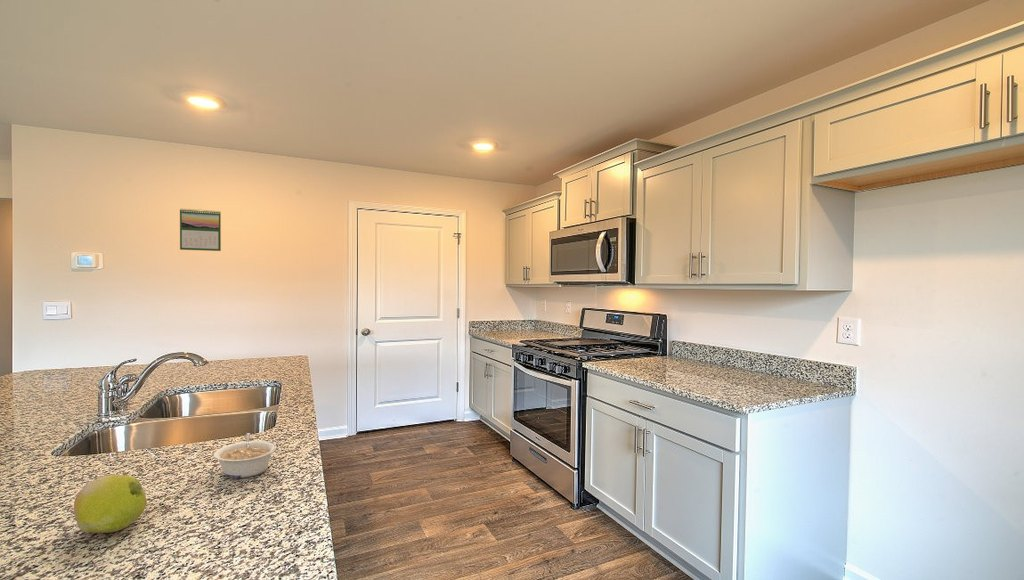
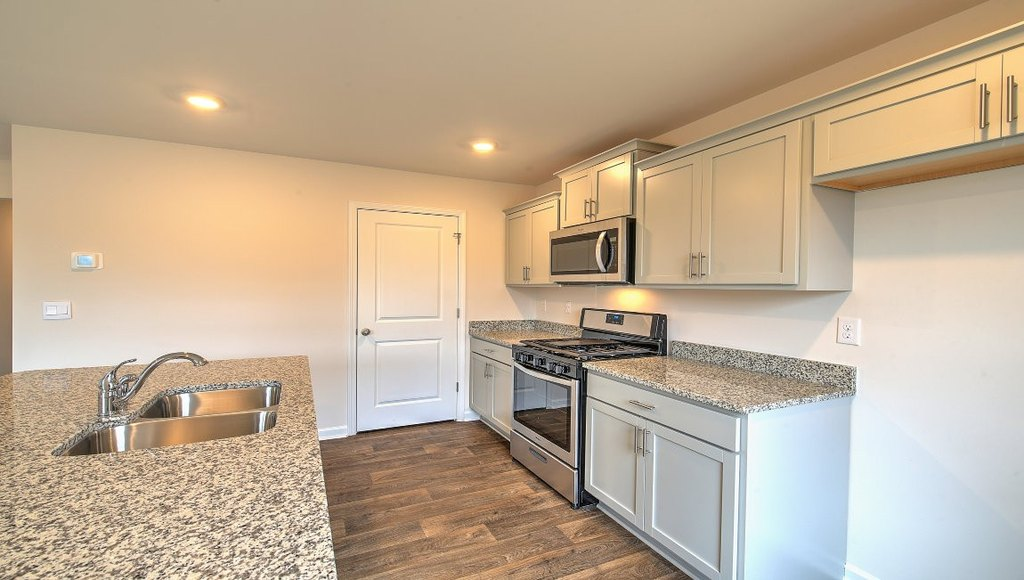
- fruit (112, 503)
- calendar (200, 229)
- legume (244, 457)
